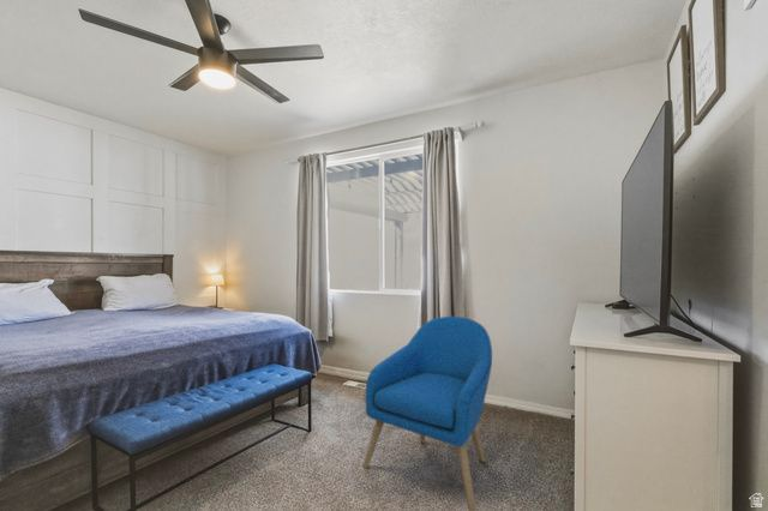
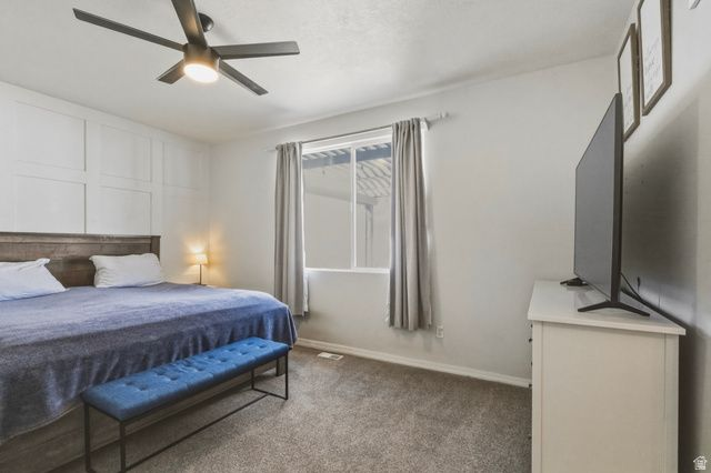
- armchair (437, 393)
